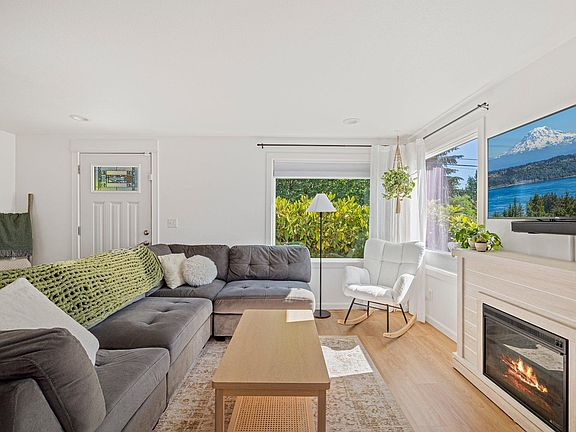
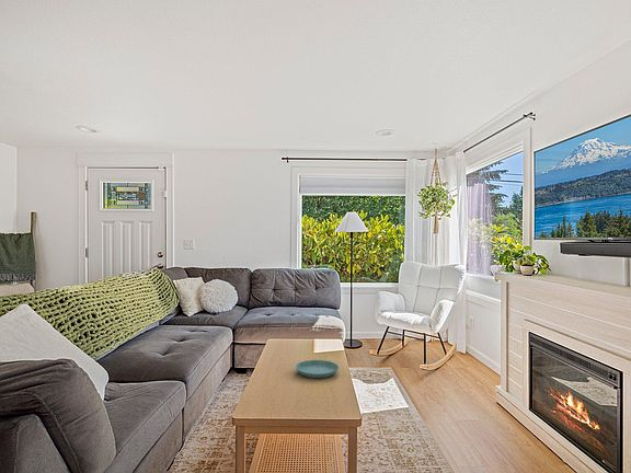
+ saucer (317, 369)
